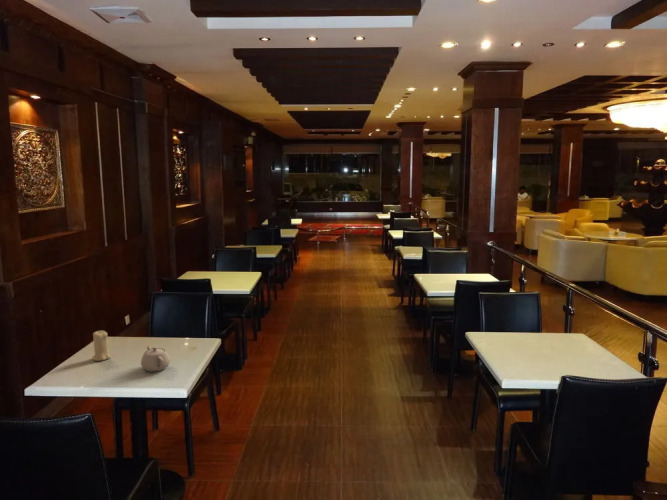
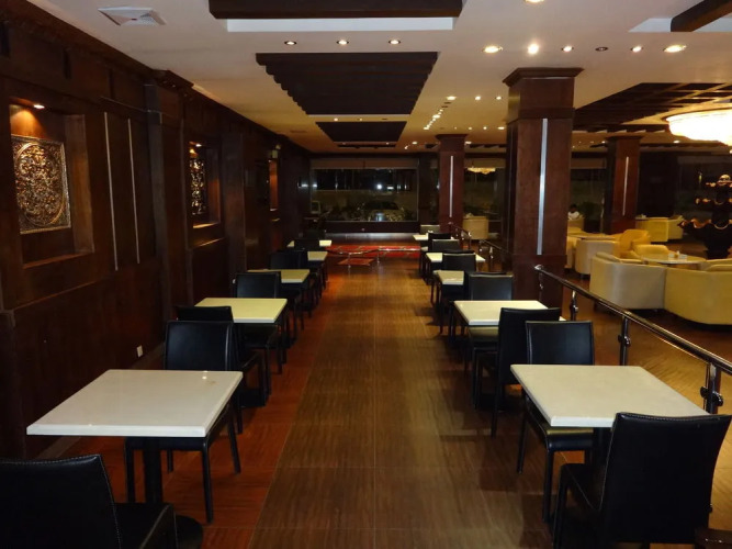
- teapot (154, 357)
- candle (100, 344)
